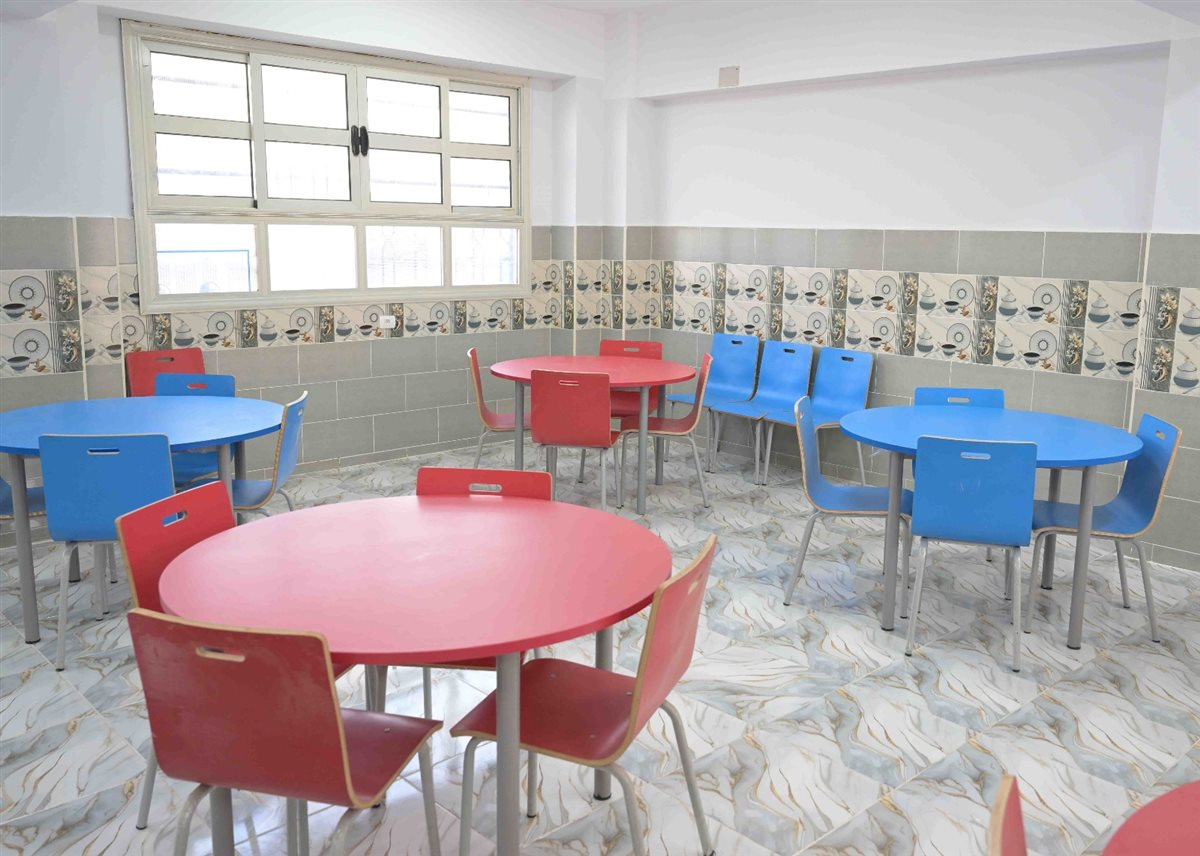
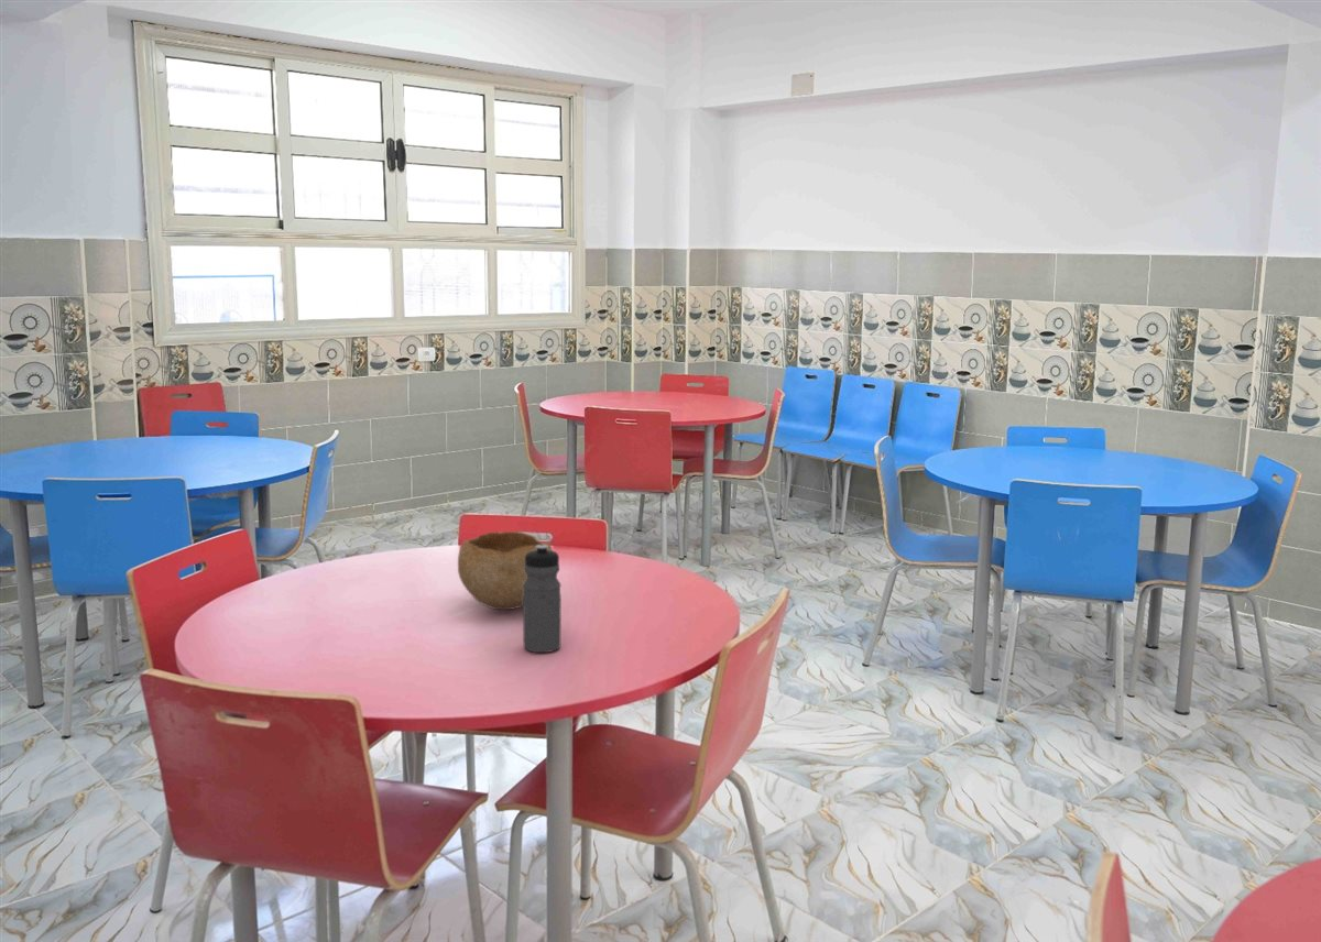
+ water bottle (542, 596)
+ bowl (504, 572)
